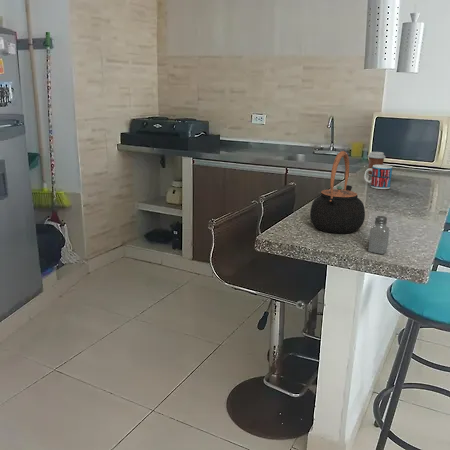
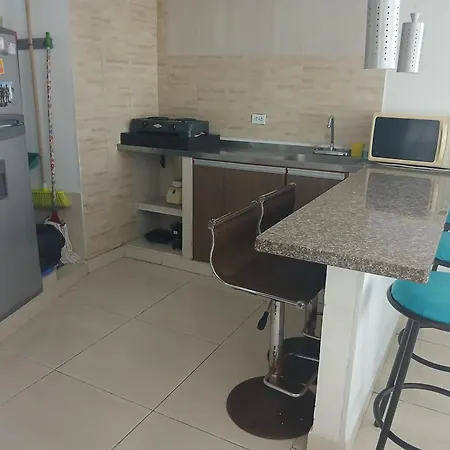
- mug (377, 176)
- coffee cup (375, 163)
- saltshaker (379, 234)
- teapot (340, 189)
